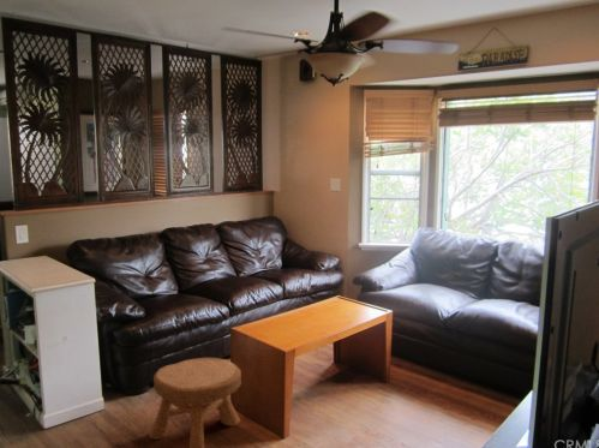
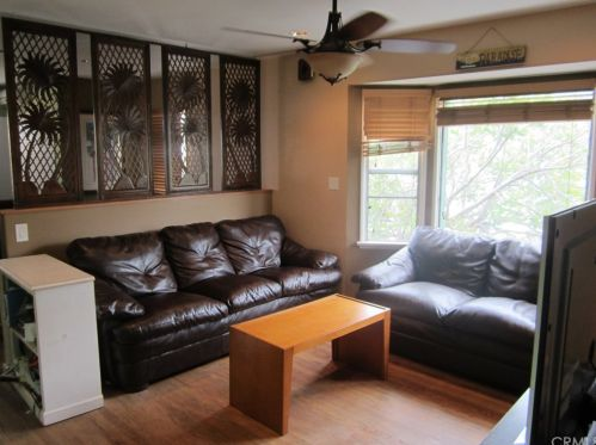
- stool (202, 401)
